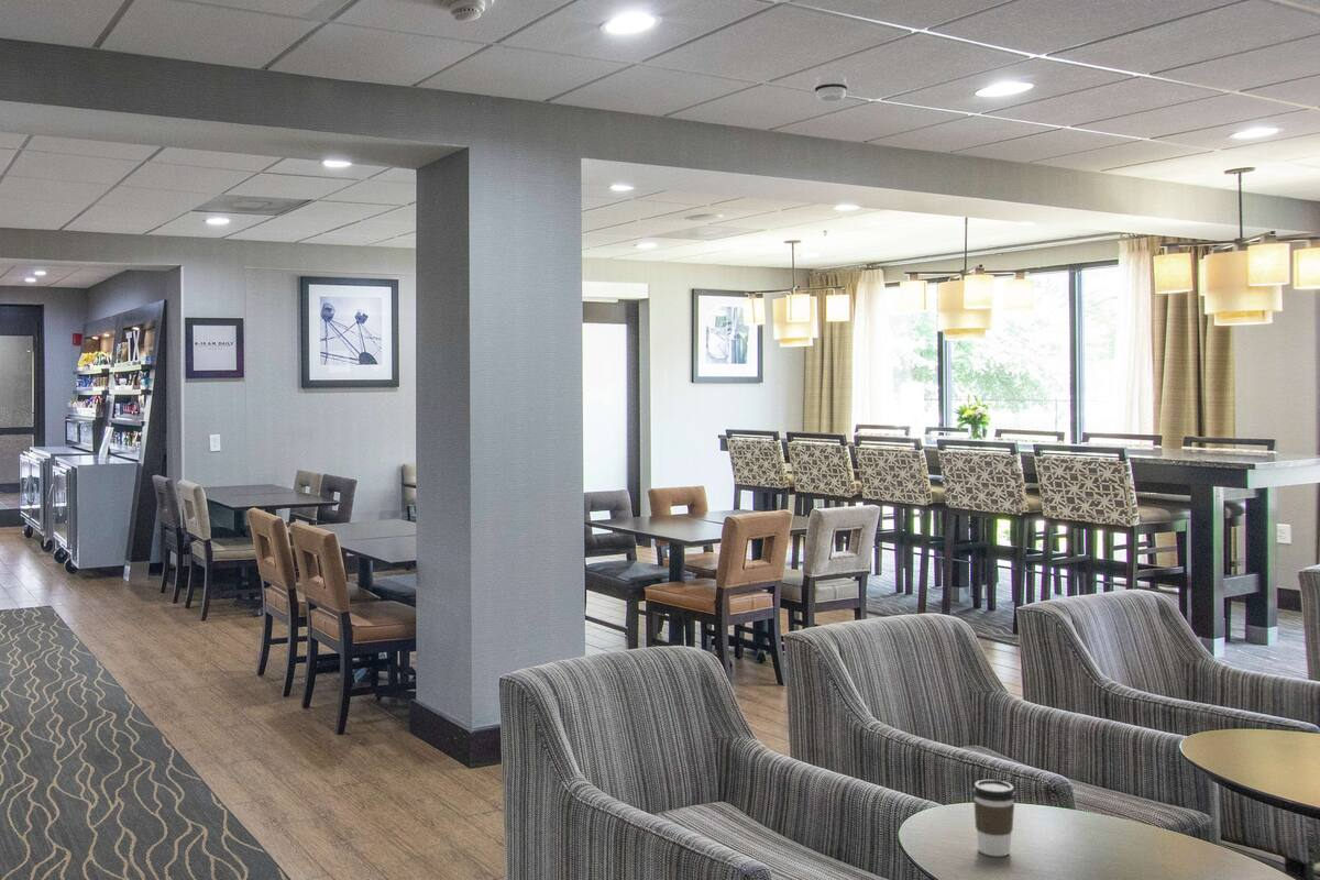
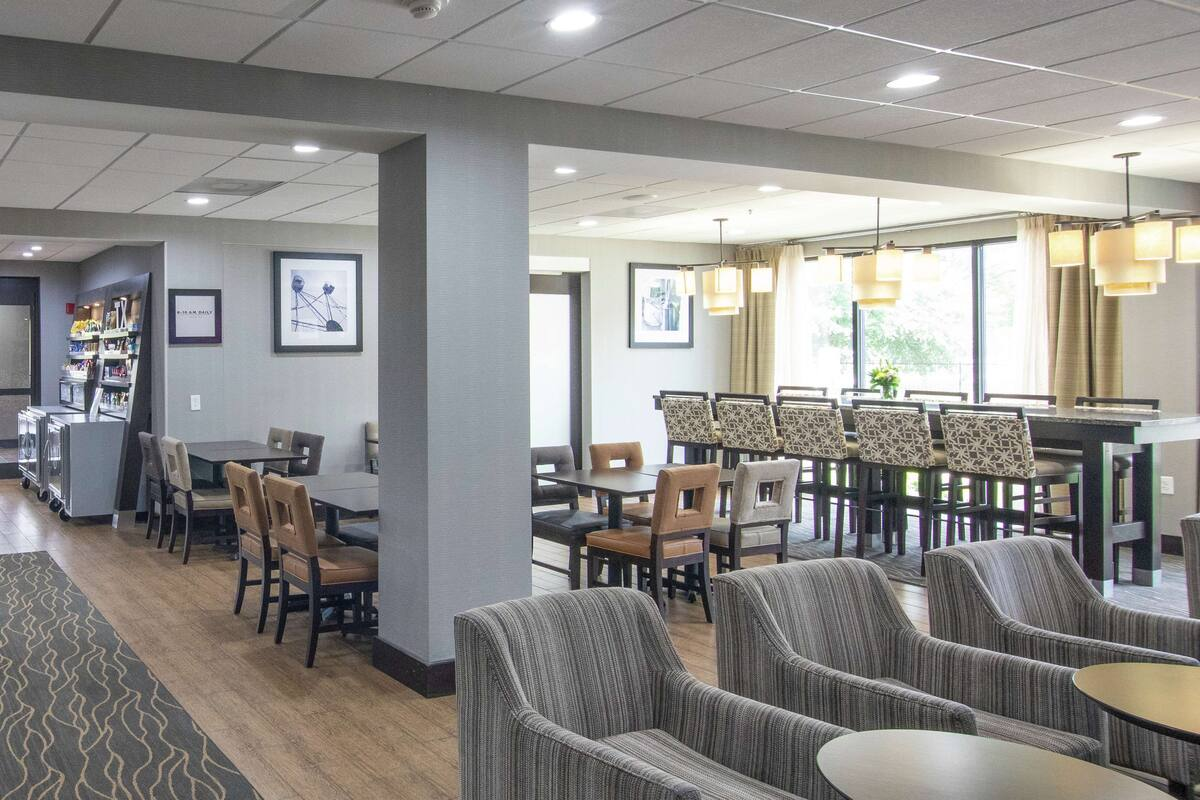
- smoke detector (831, 88)
- coffee cup (993, 817)
